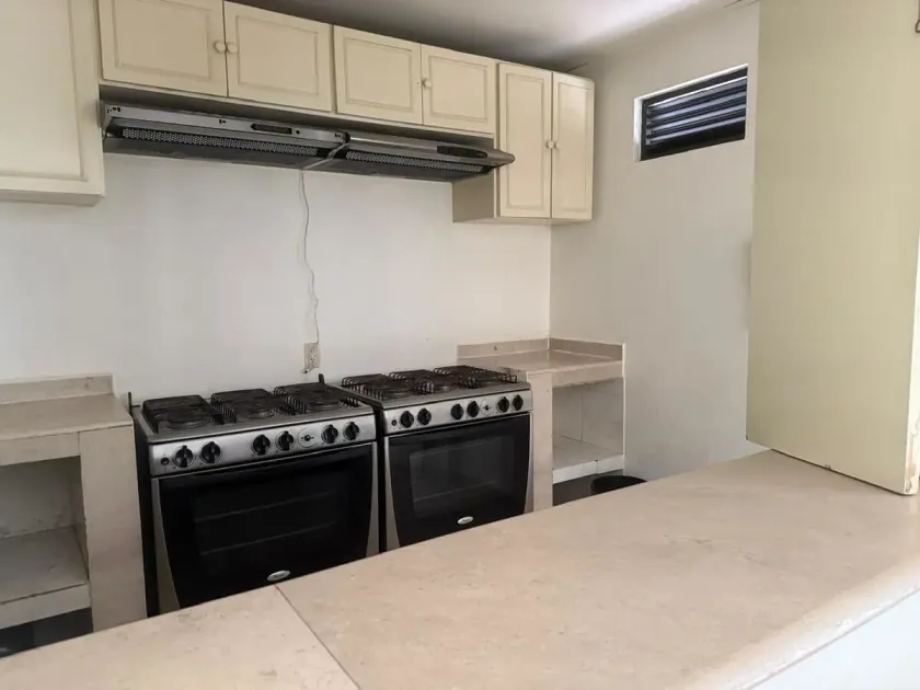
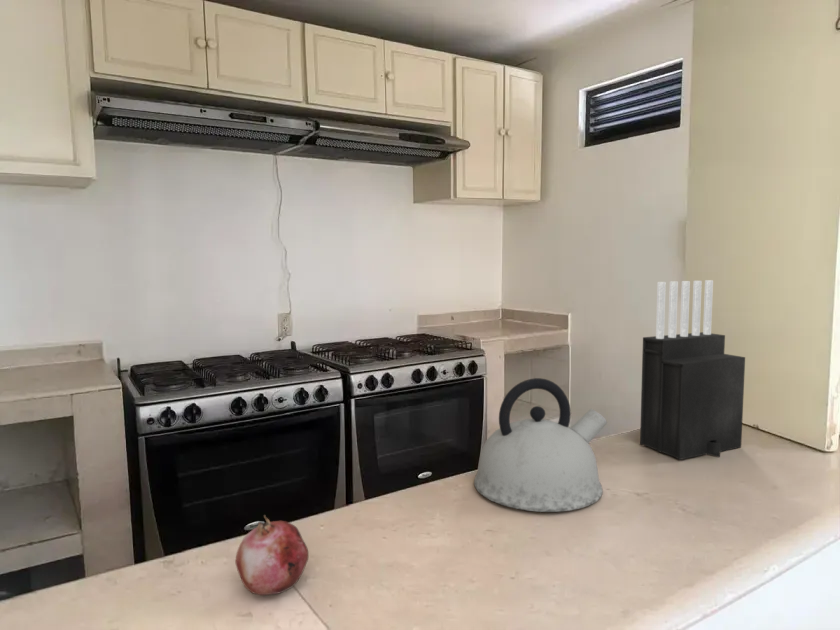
+ knife block (697, 365)
+ fruit (272, 549)
+ kettle (543, 431)
